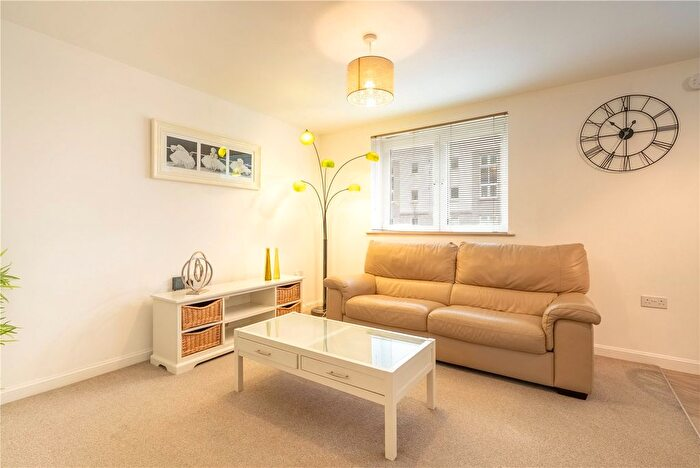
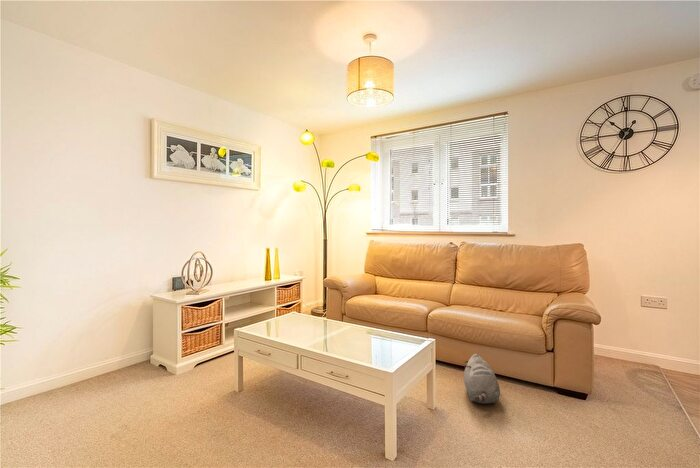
+ plush toy (481, 379)
